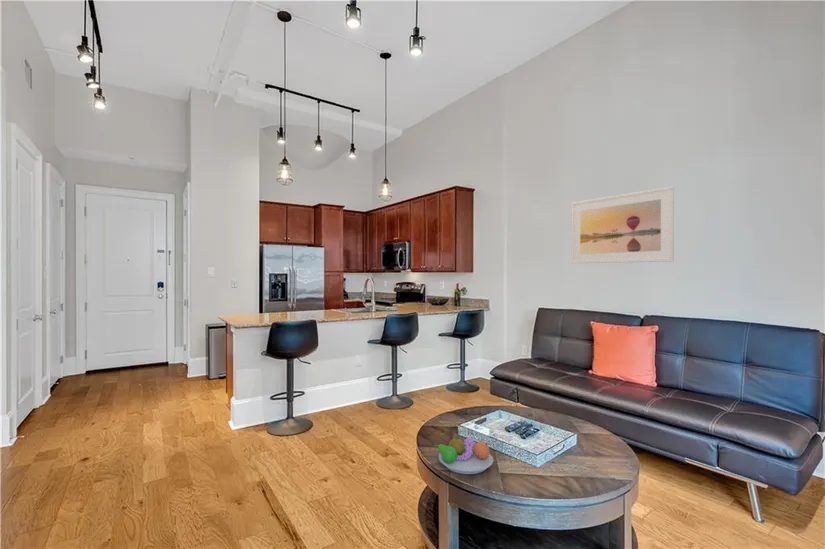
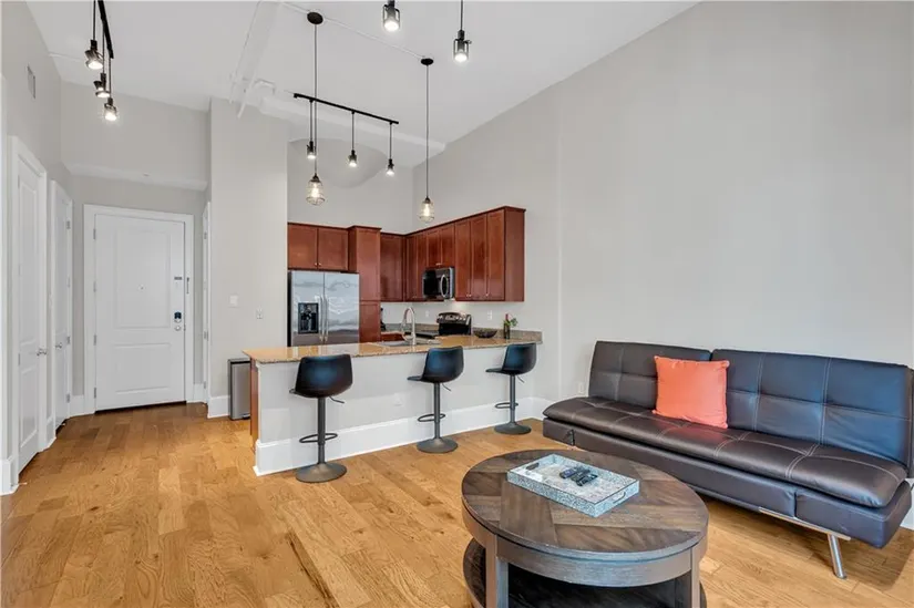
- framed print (617, 229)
- fruit bowl (463, 451)
